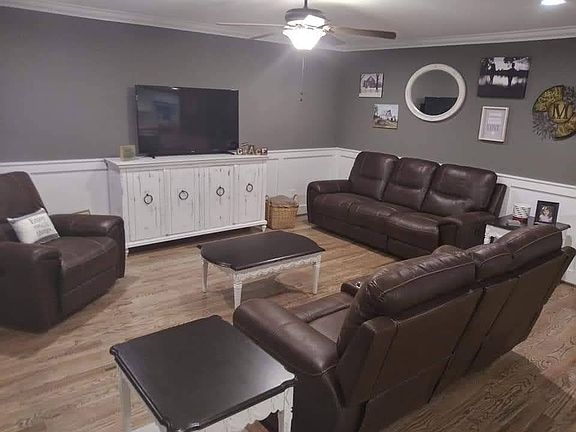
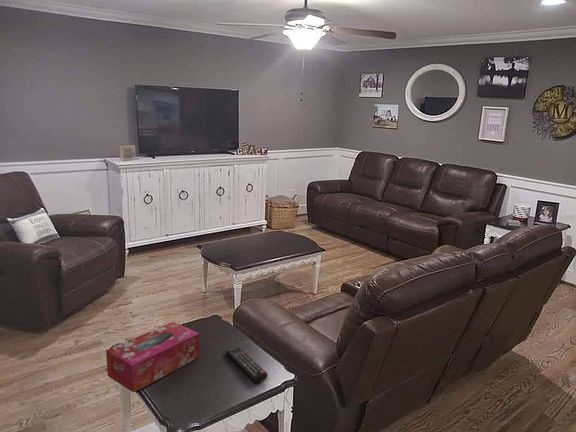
+ tissue box (155, 353)
+ remote control (245, 363)
